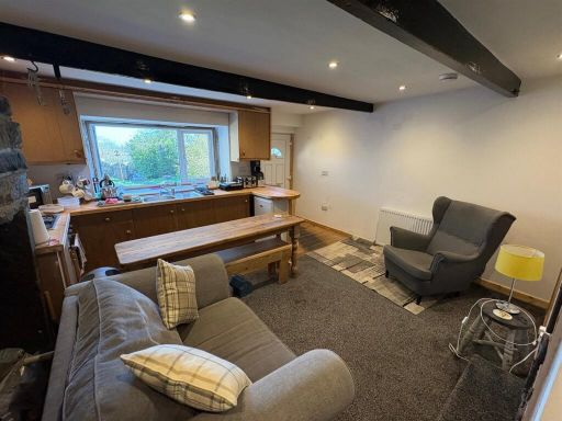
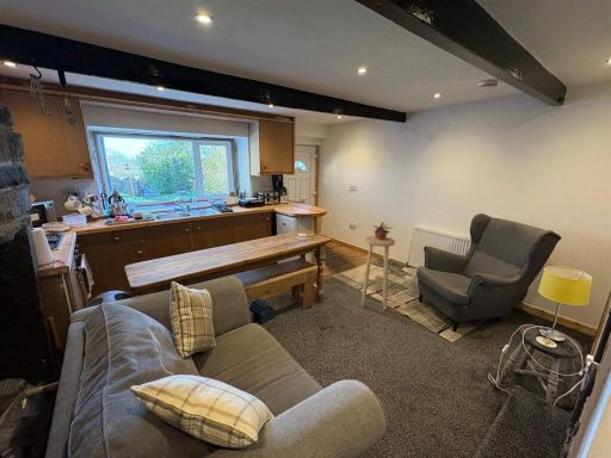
+ stool (383, 271)
+ potted plant (381, 229)
